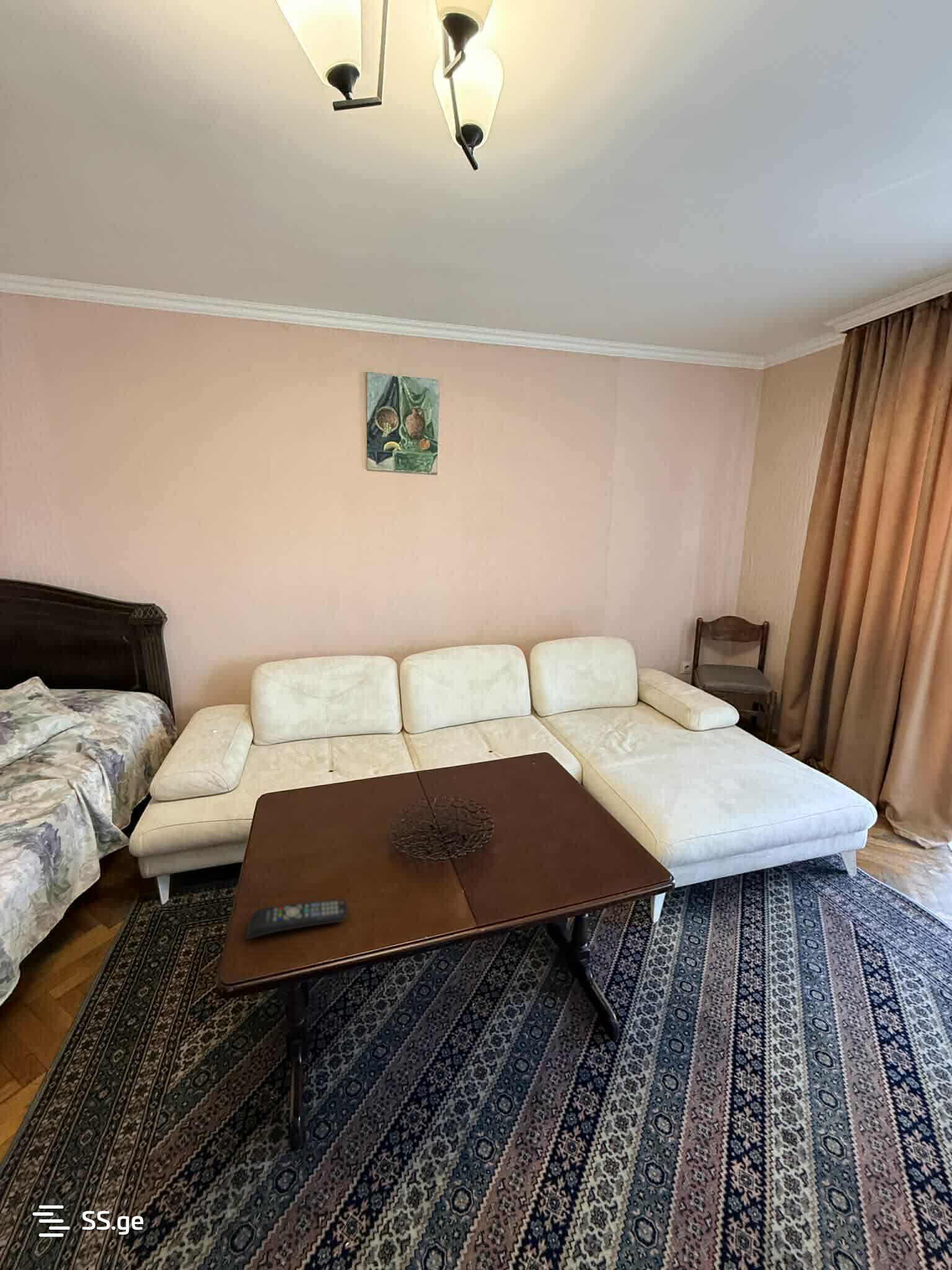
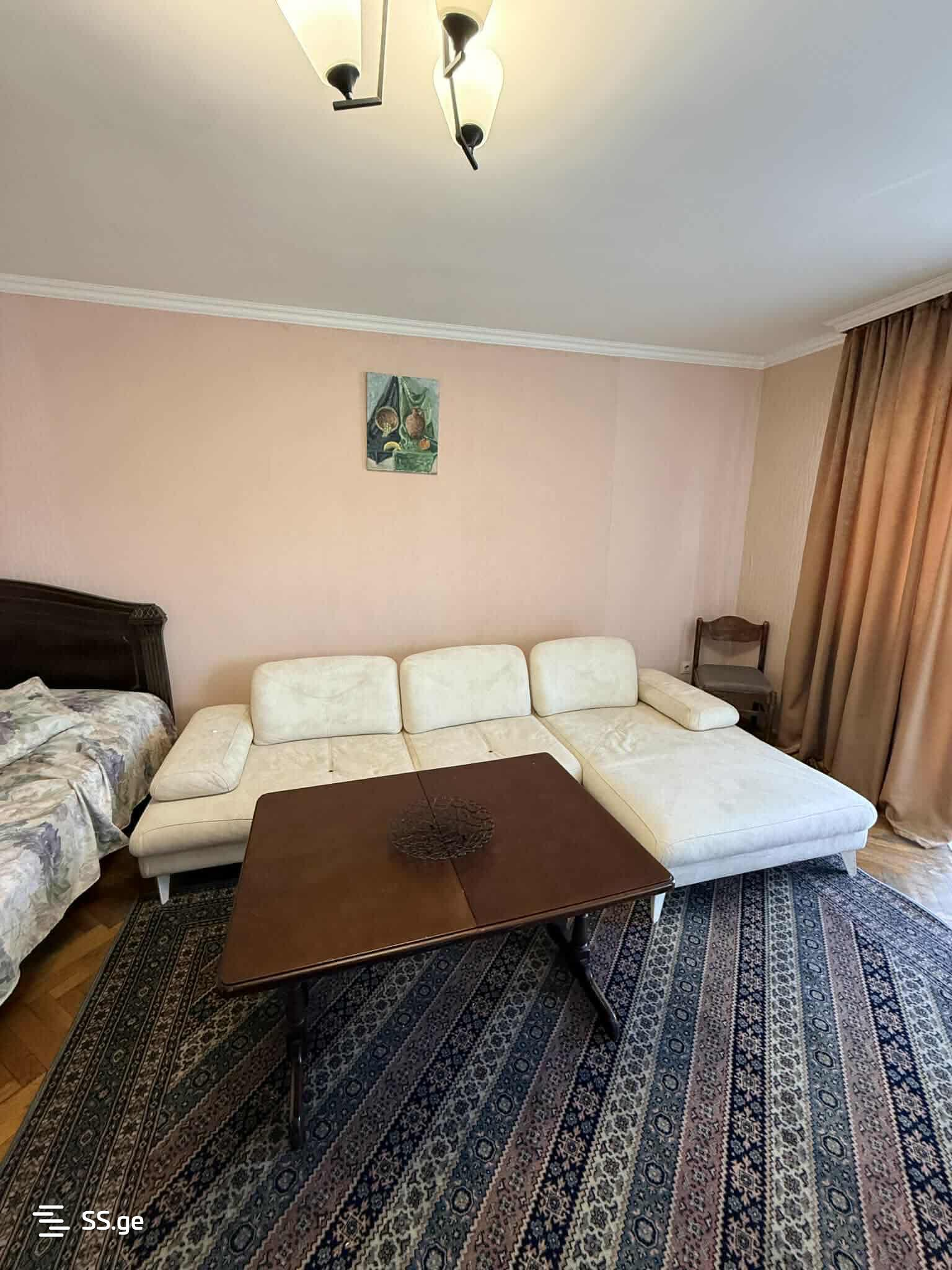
- remote control (298, 917)
